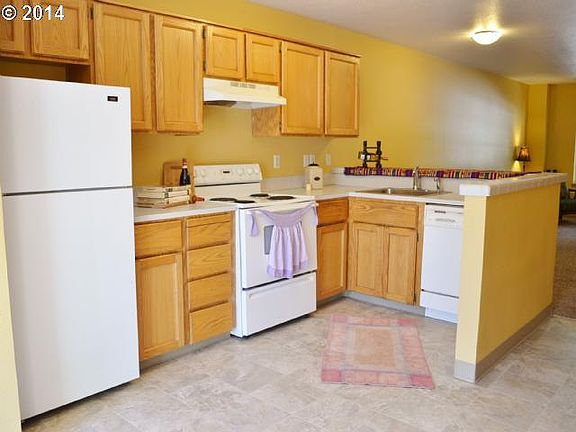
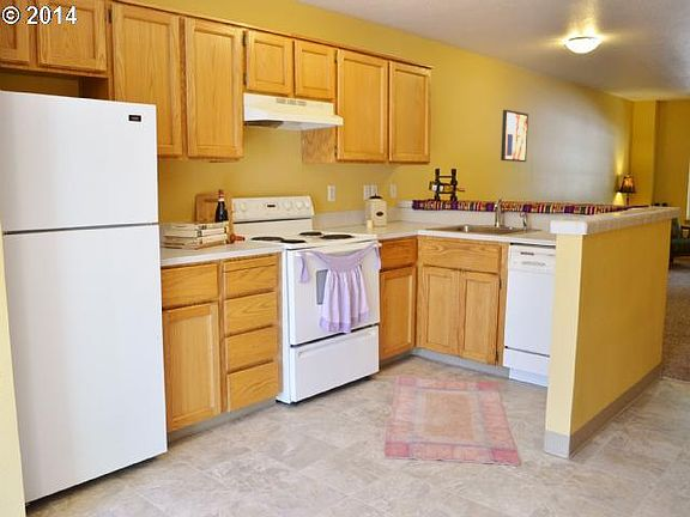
+ wall art (514, 136)
